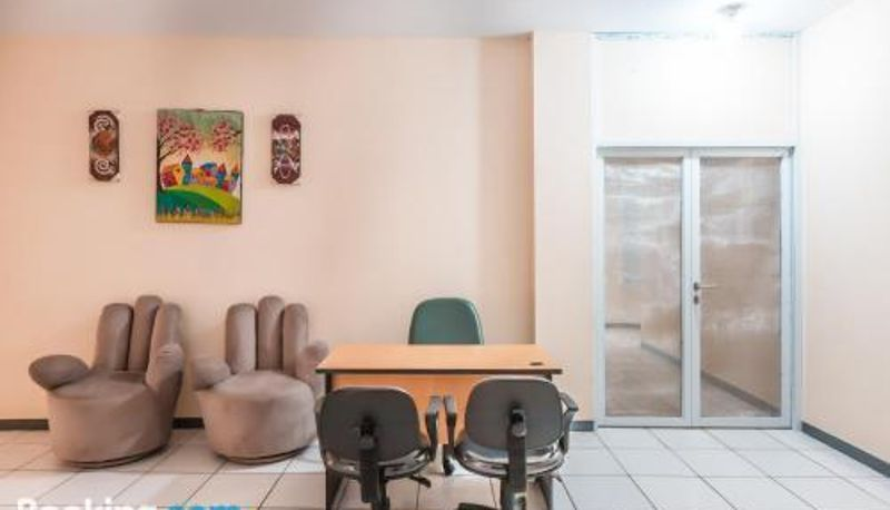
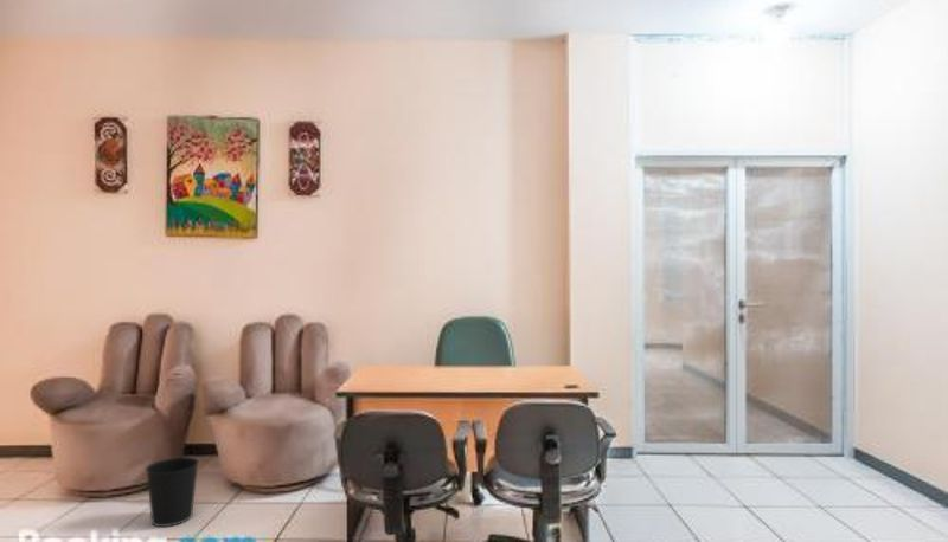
+ wastebasket (172, 491)
